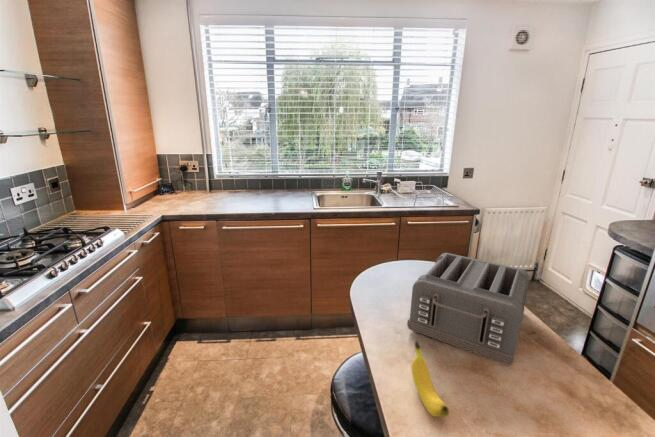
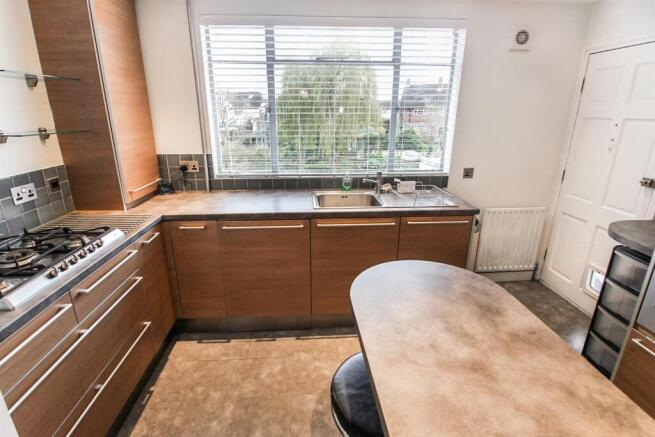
- banana (428, 381)
- toaster (469, 300)
